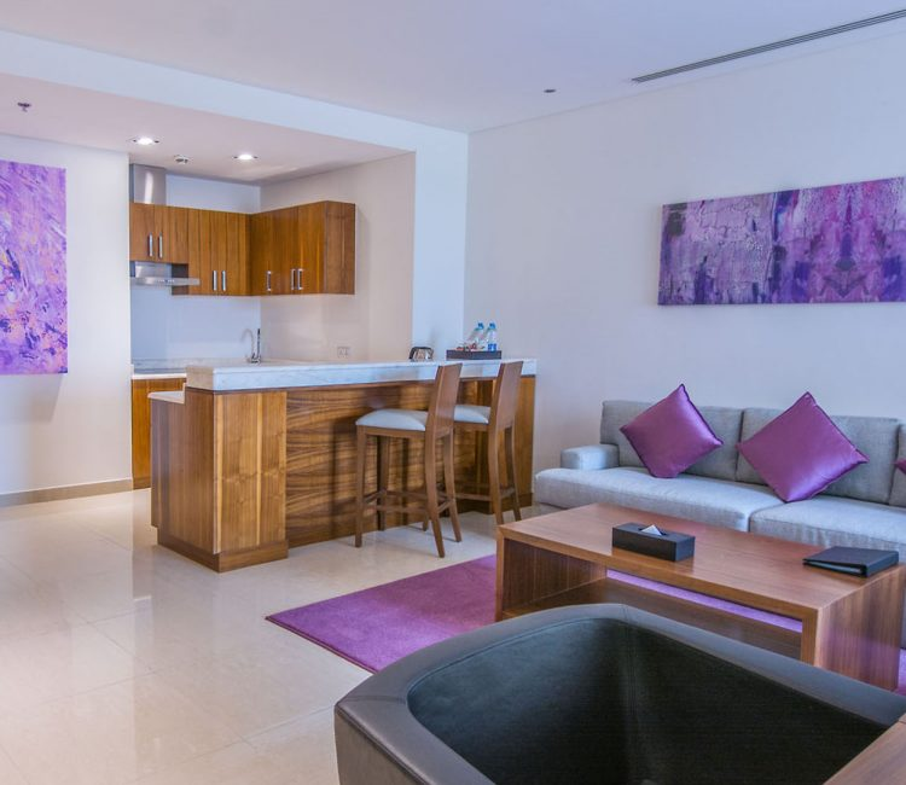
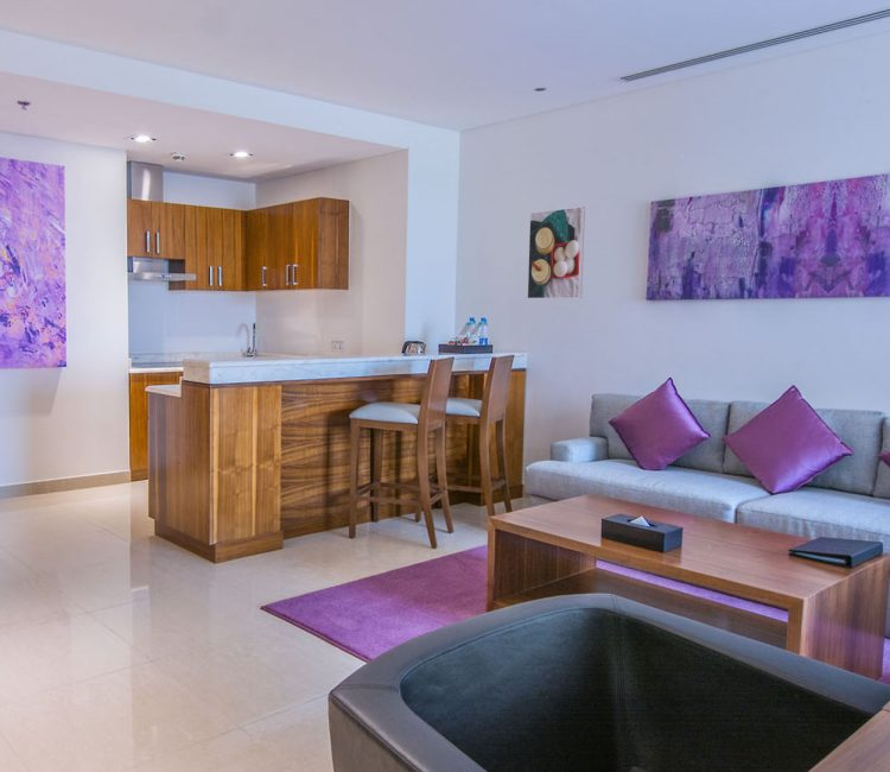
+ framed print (554, 254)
